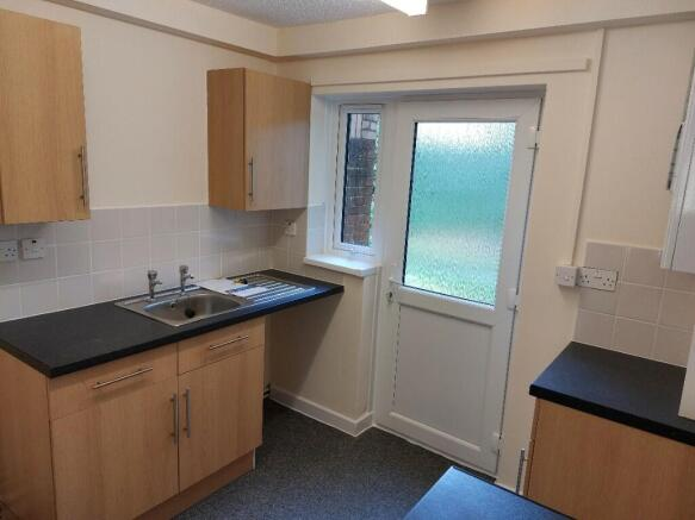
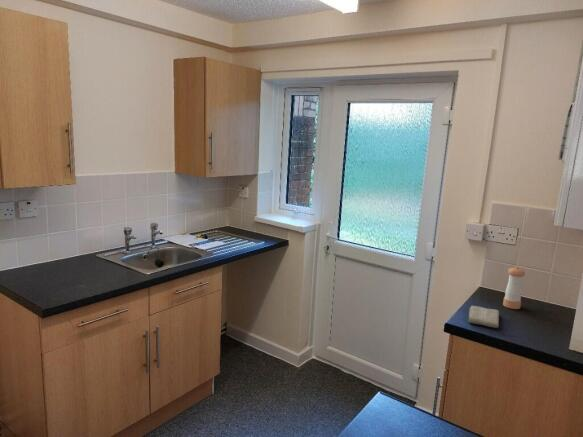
+ washcloth (484, 315)
+ pepper shaker (514, 286)
